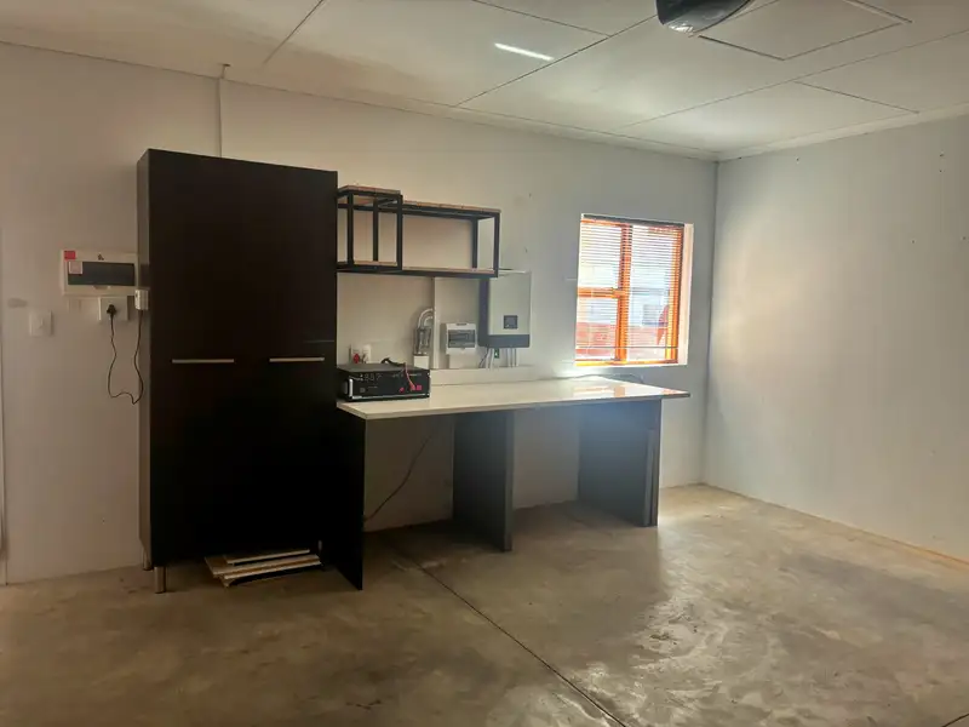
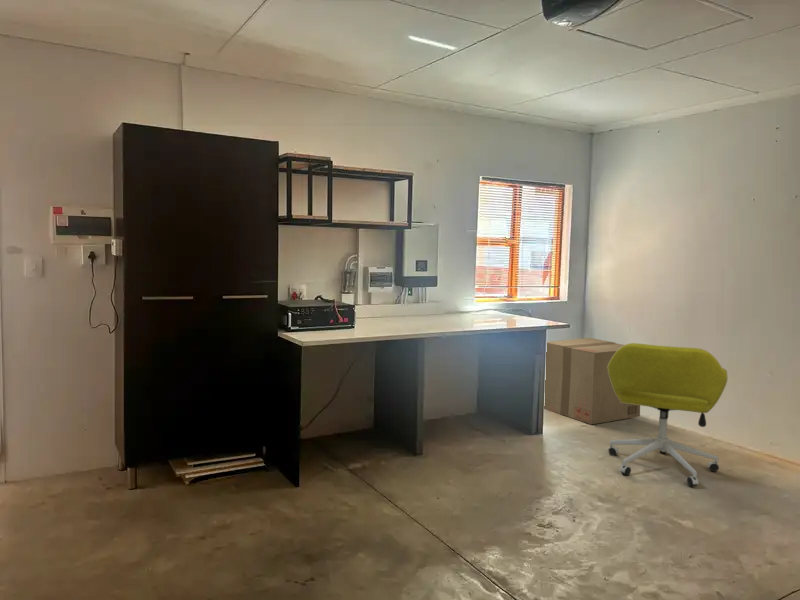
+ cardboard box (590, 378)
+ office chair (664, 403)
